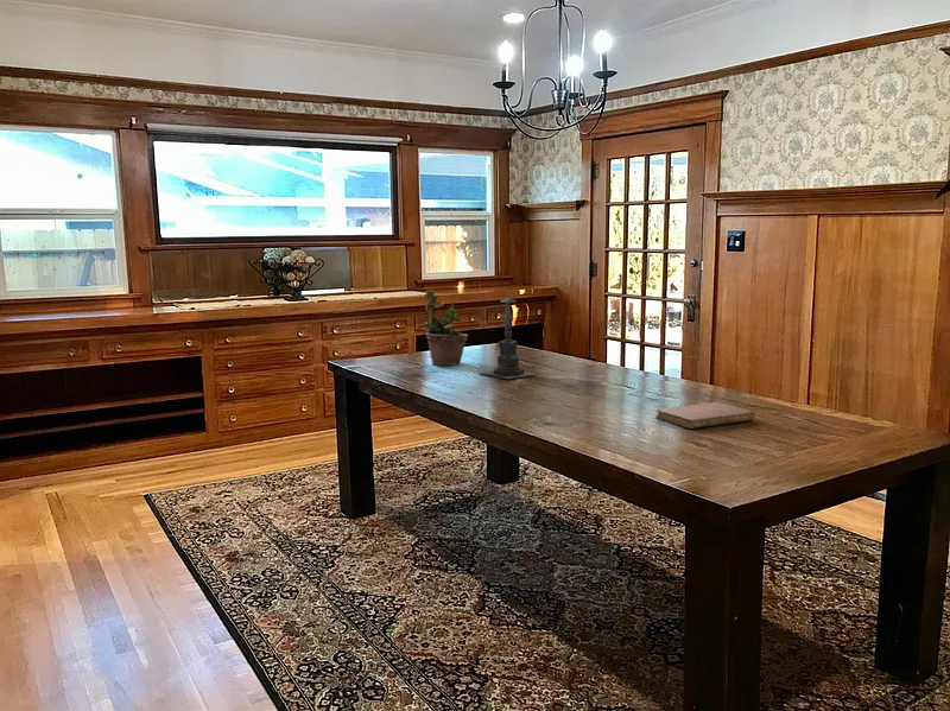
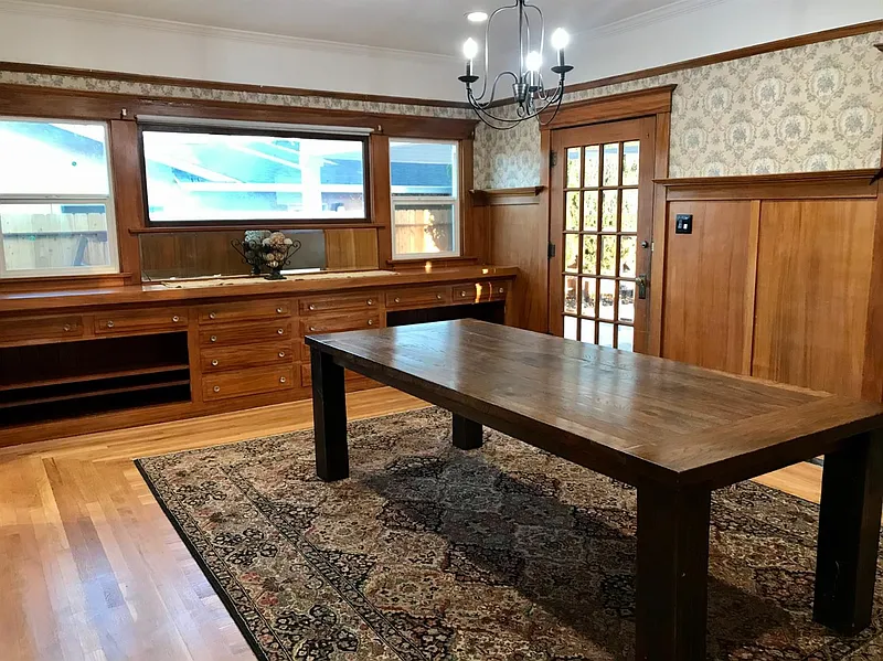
- potted plant (445, 323)
- notebook (704, 414)
- candle holder (507, 330)
